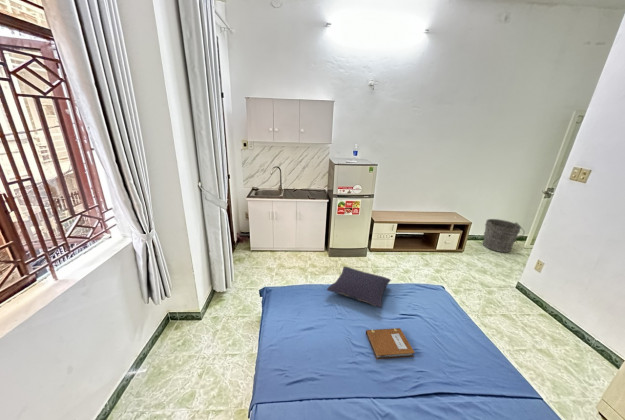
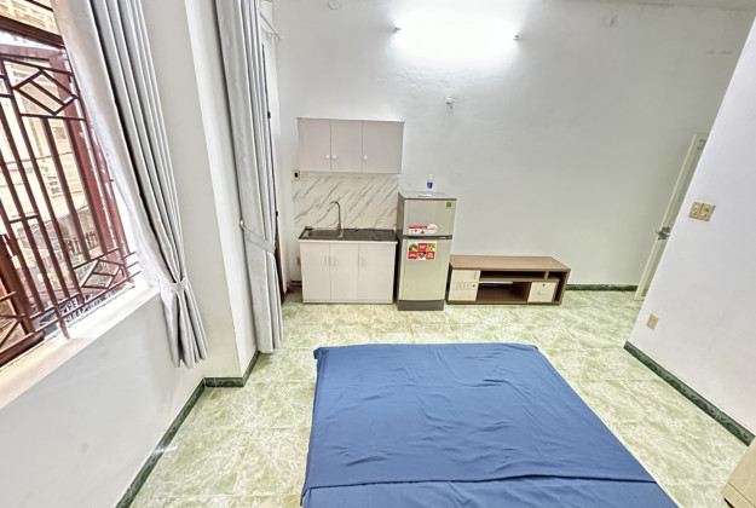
- pillow (360, 284)
- bucket (500, 235)
- notebook (389, 342)
